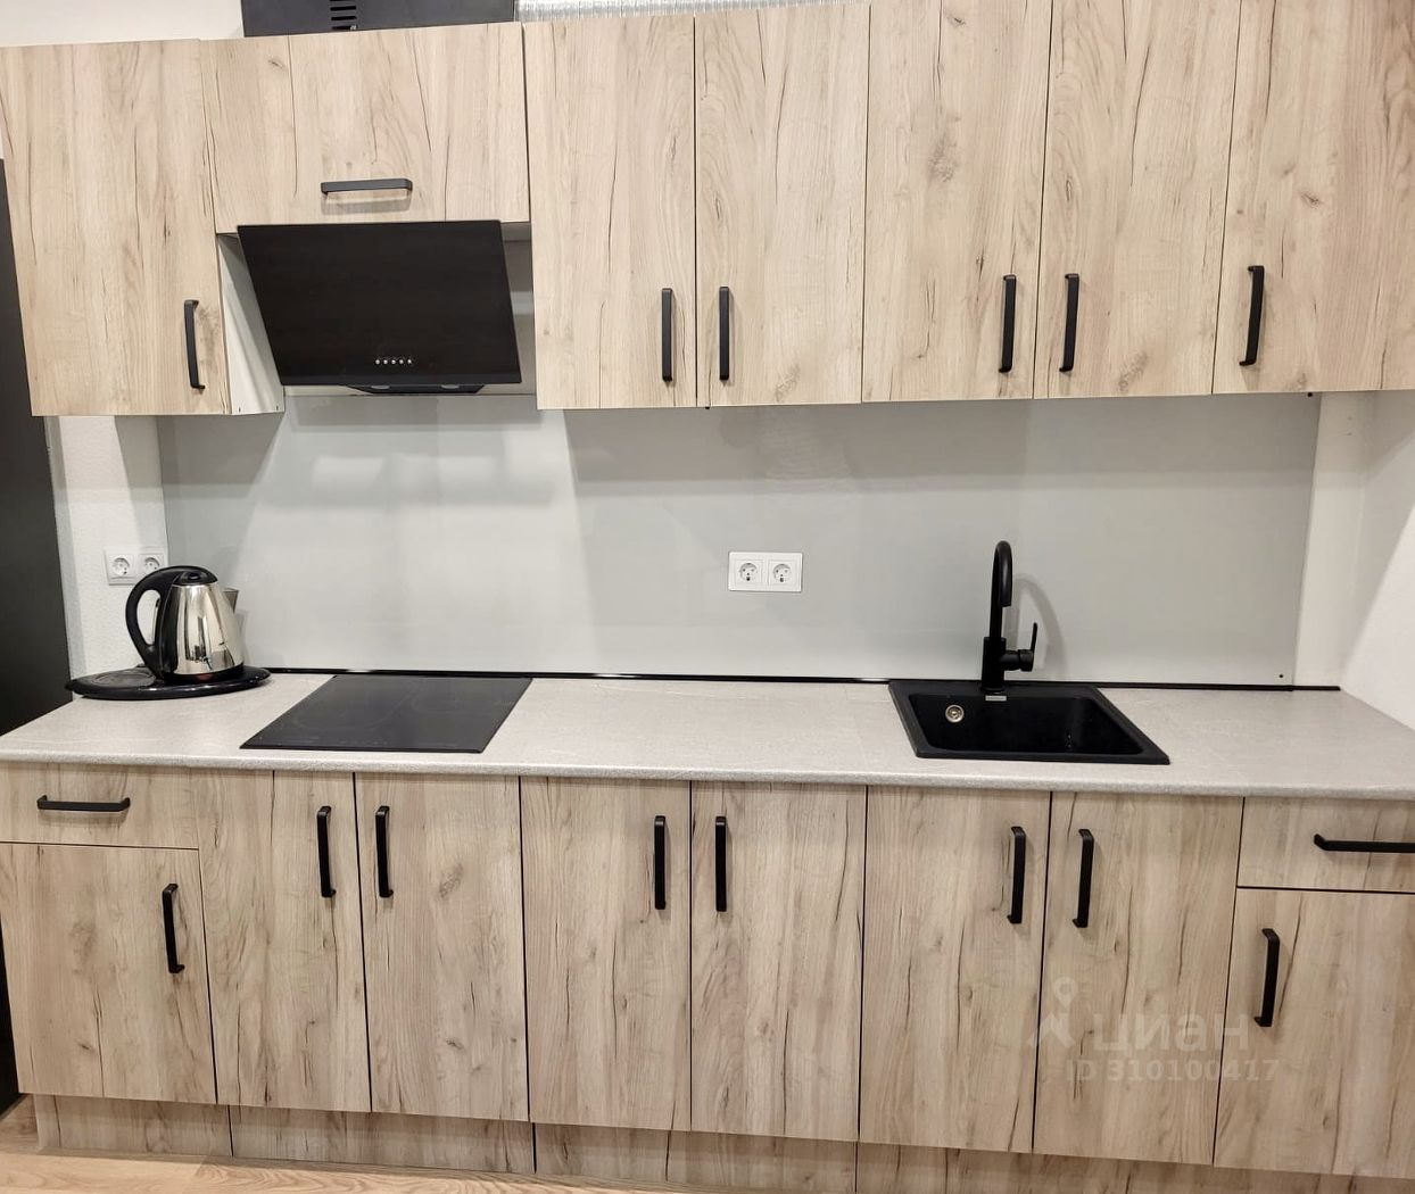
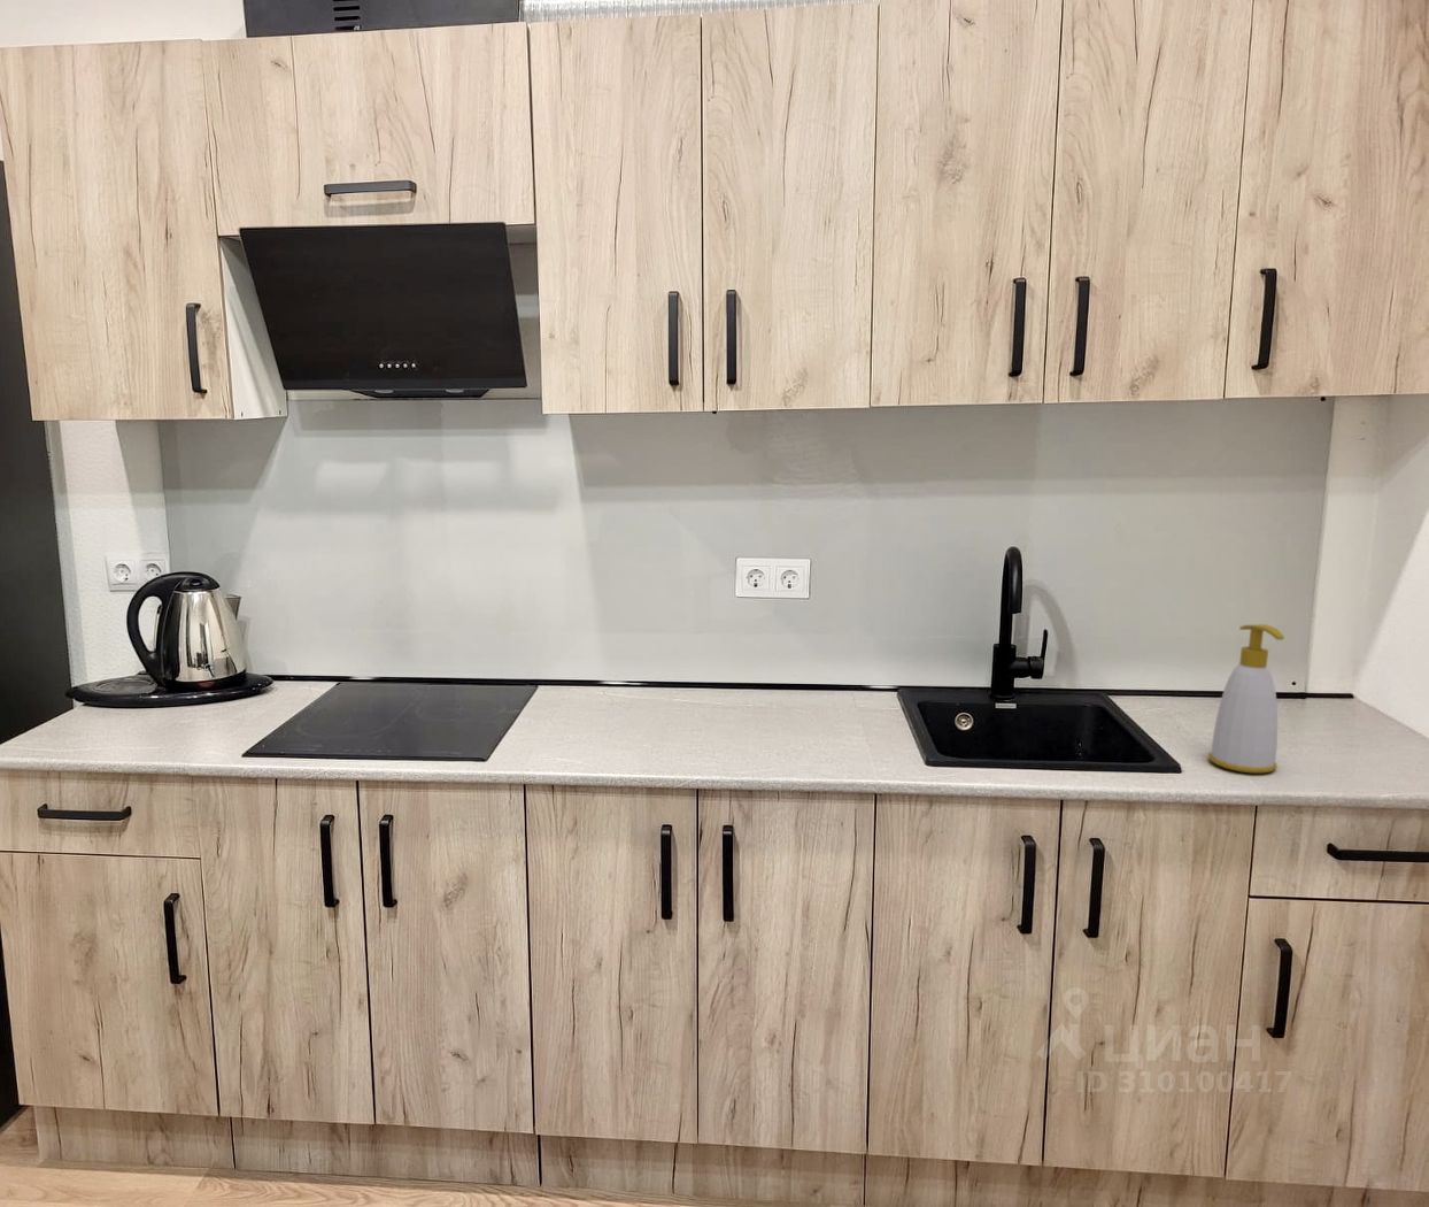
+ soap bottle (1249, 695)
